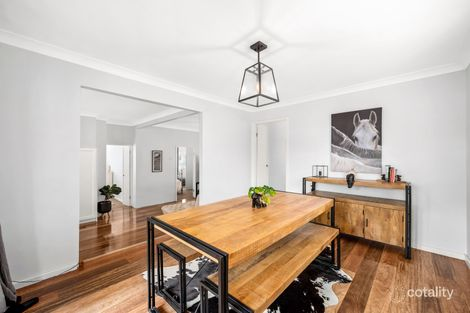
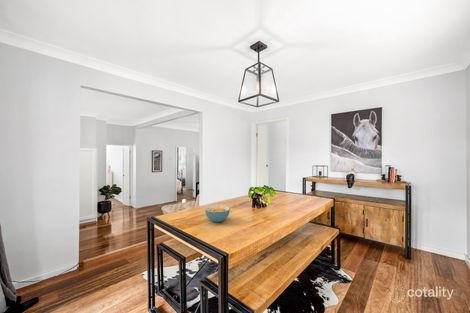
+ cereal bowl (217, 214)
